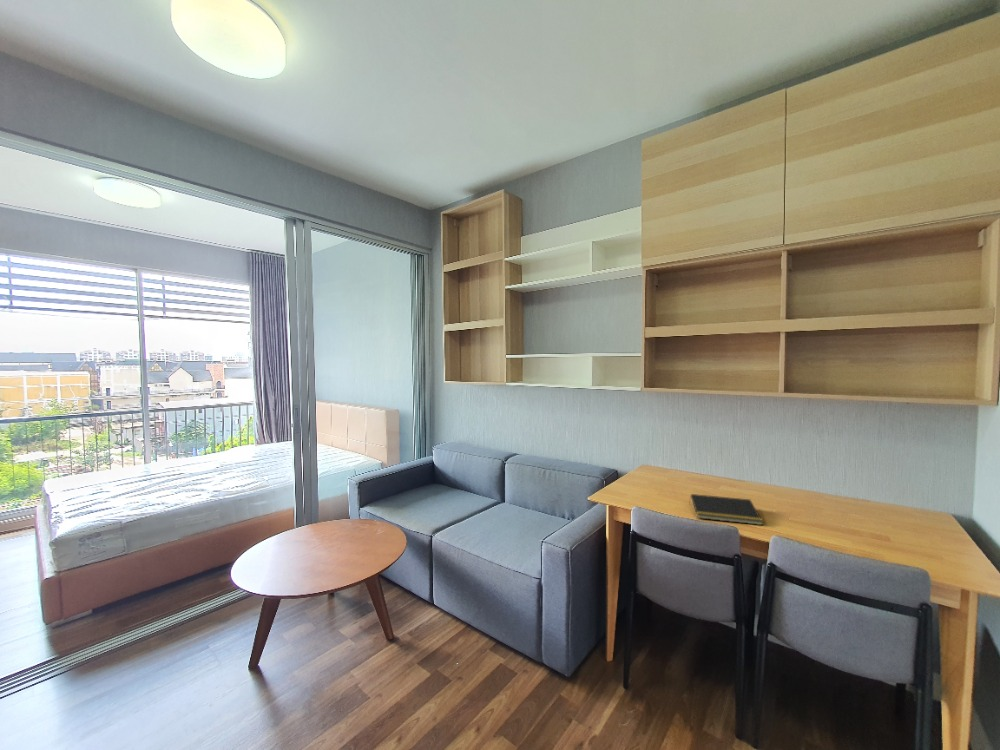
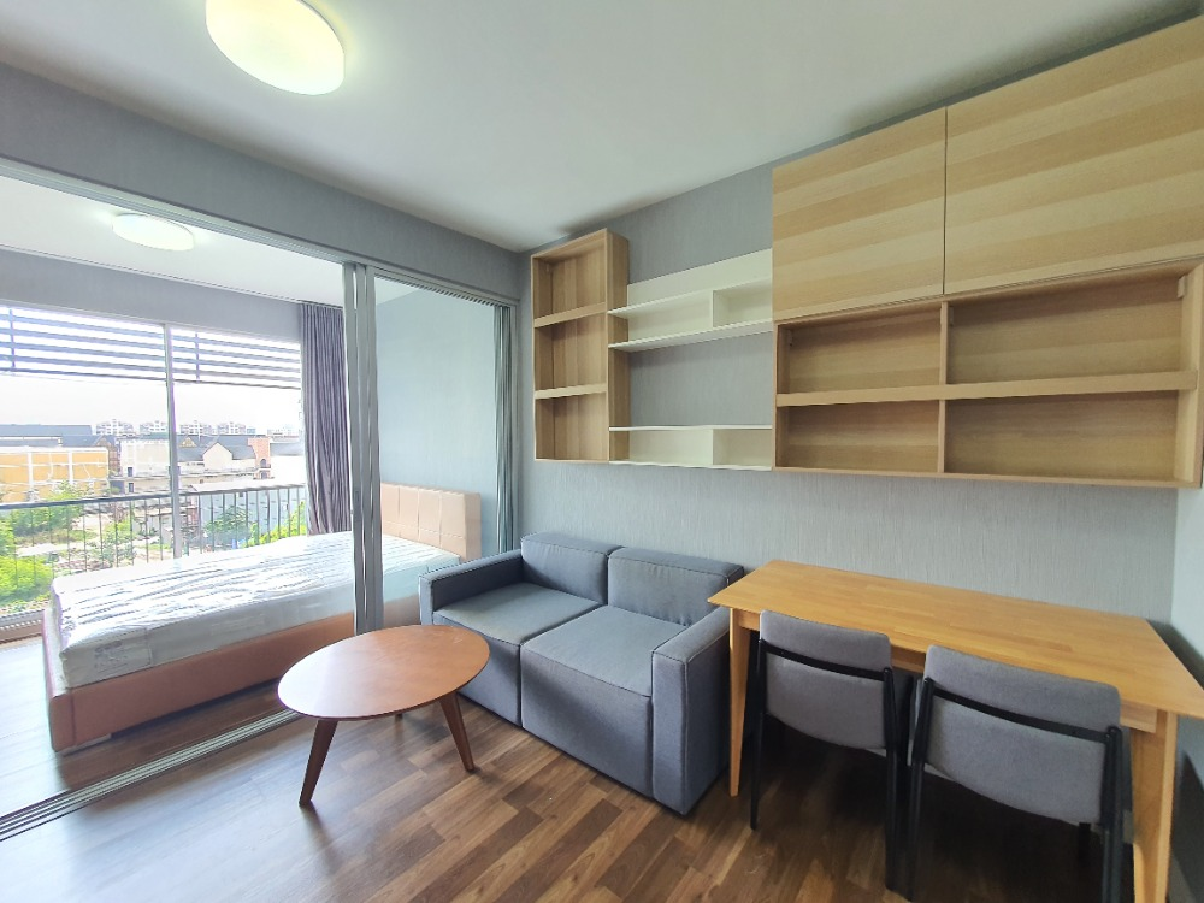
- notepad (724, 508)
